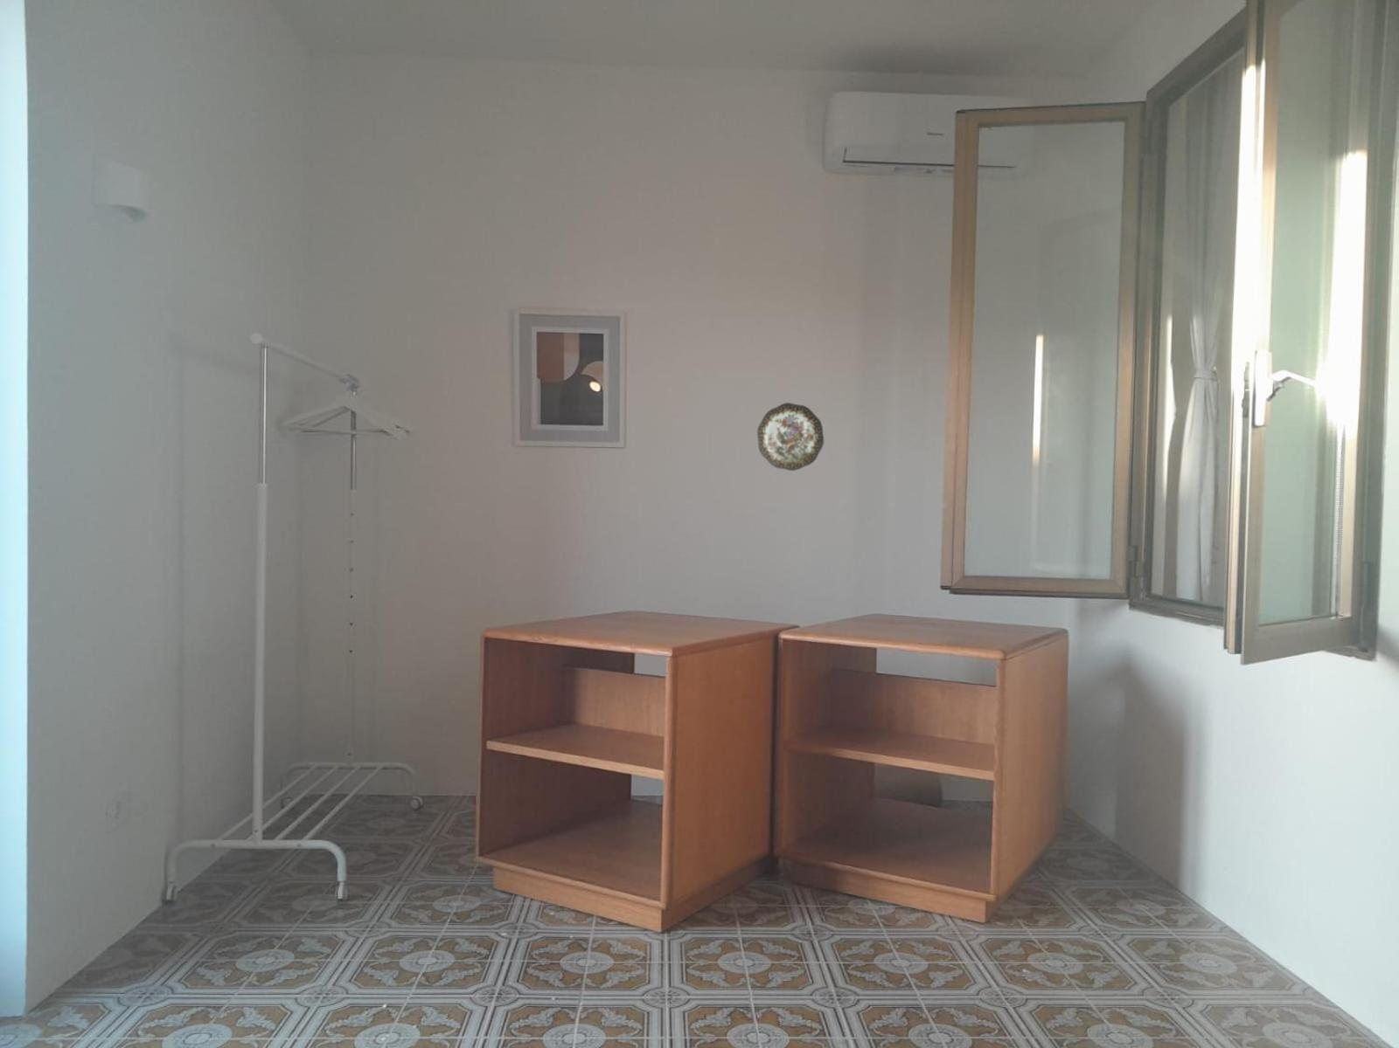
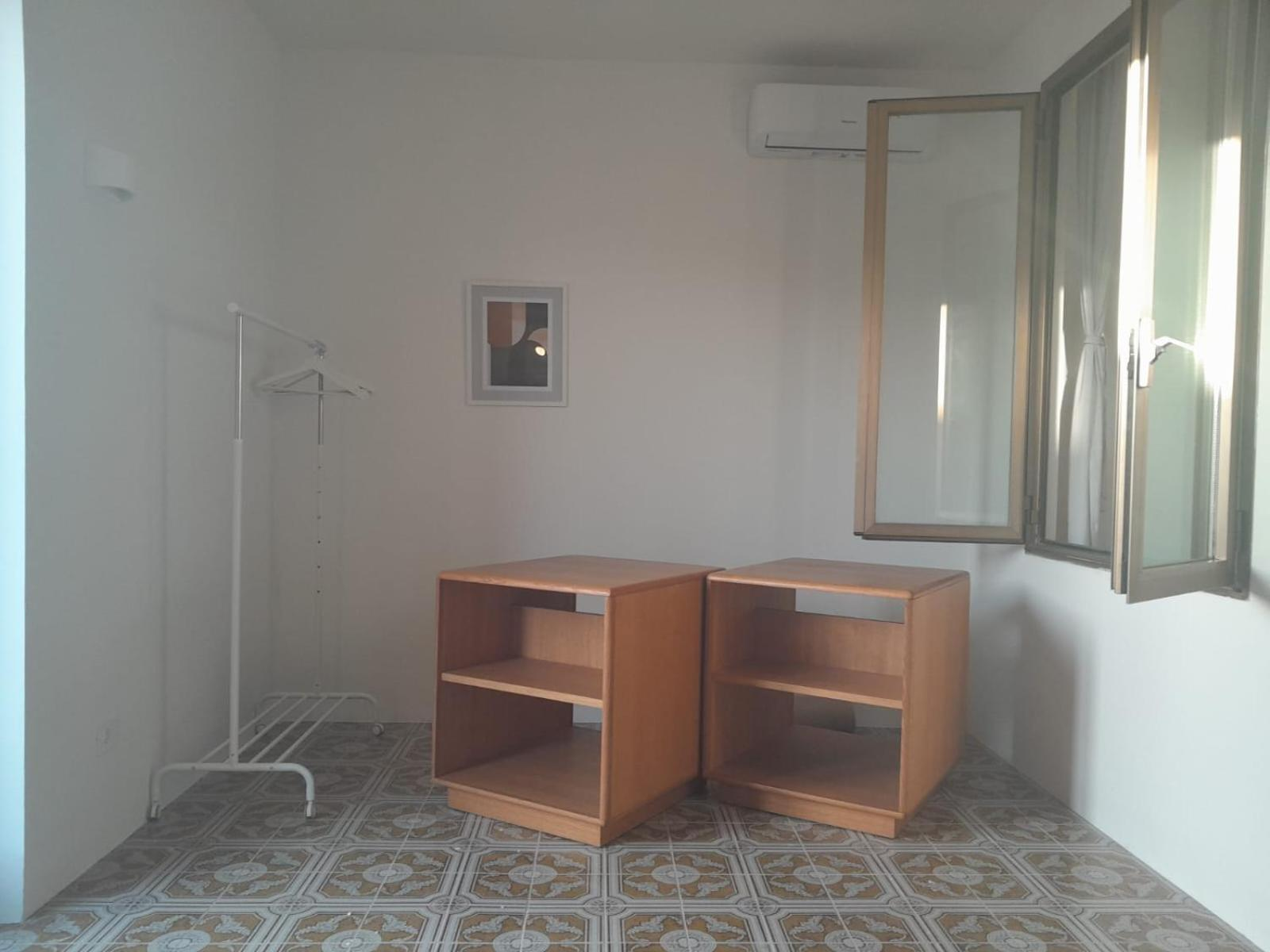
- decorative plate (790, 437)
